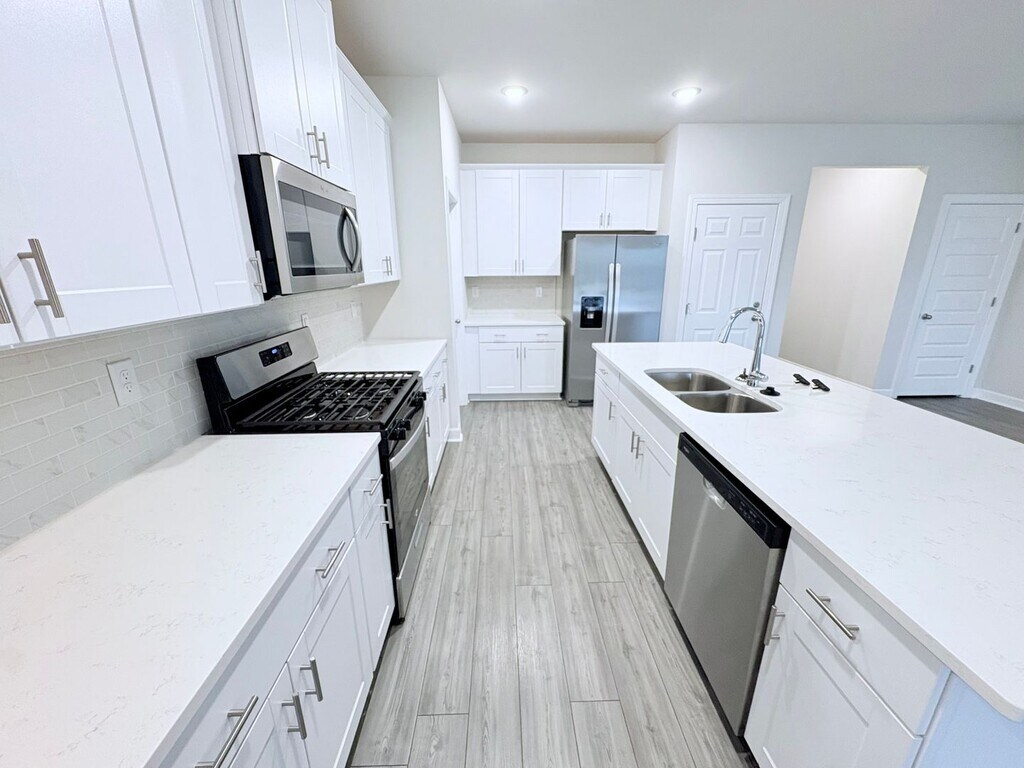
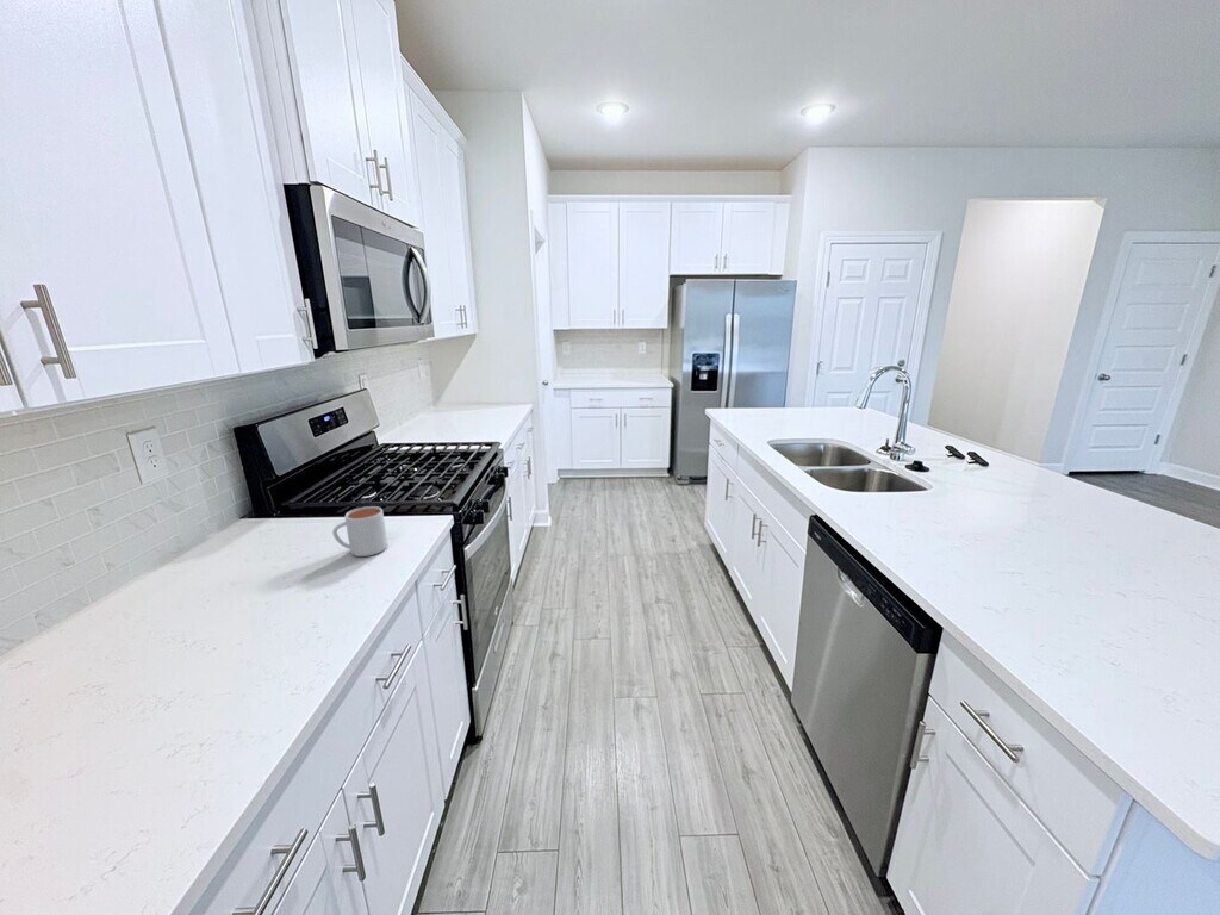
+ mug (360, 533)
